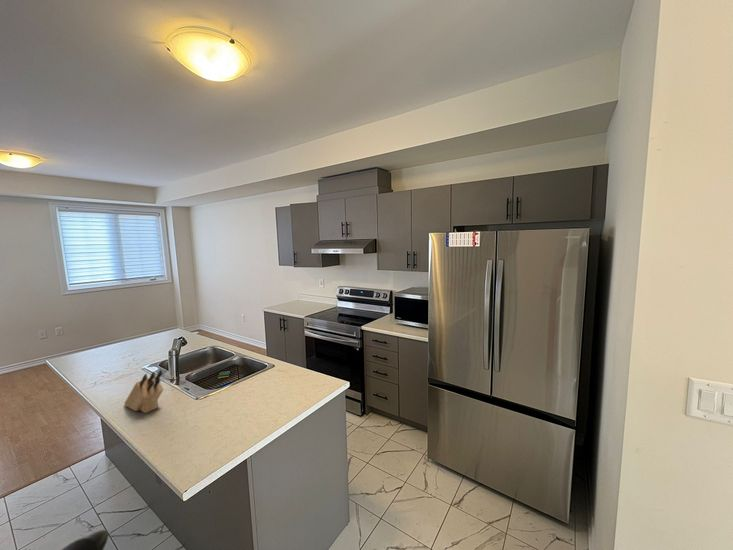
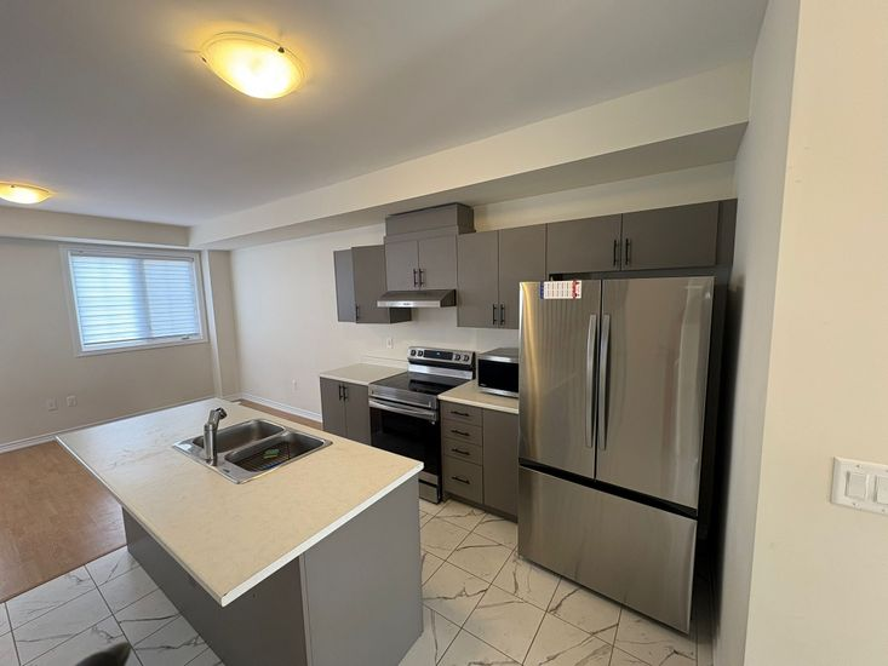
- knife block (144, 387)
